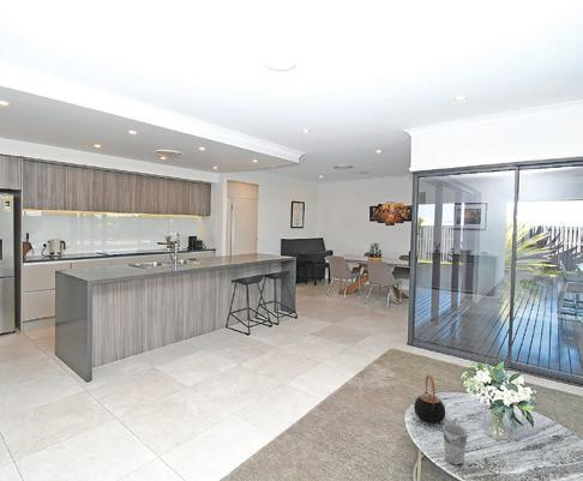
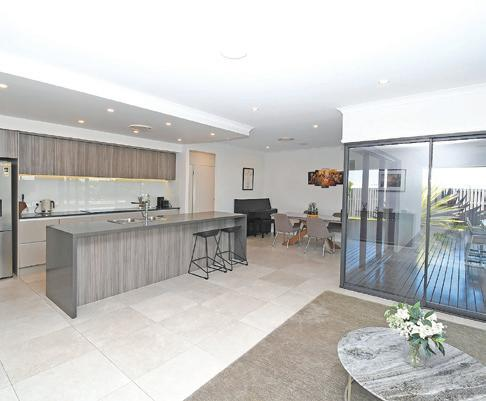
- cup (453, 444)
- teapot (431, 397)
